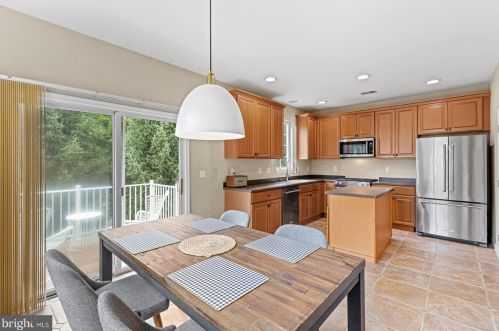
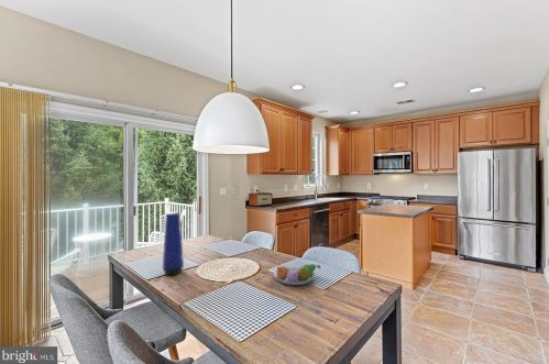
+ fruit bowl (296, 269)
+ vase (173, 242)
